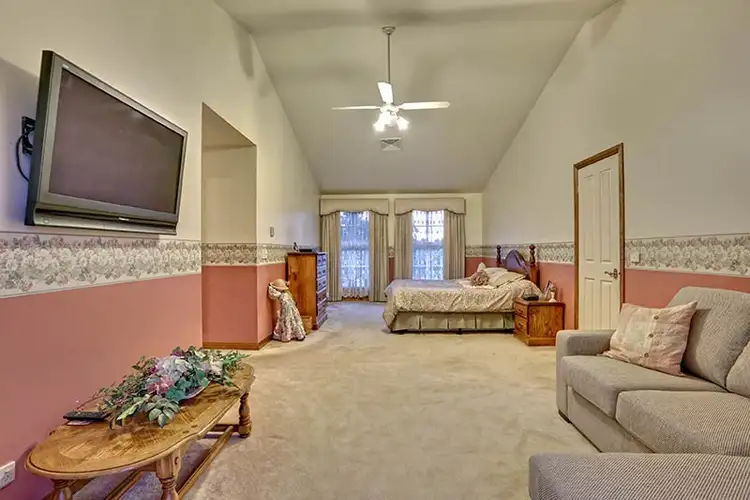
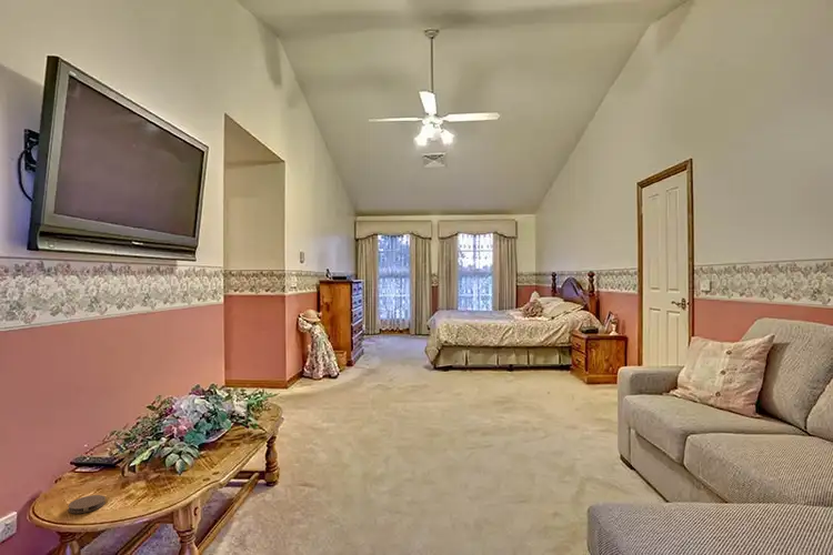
+ coaster (87, 503)
